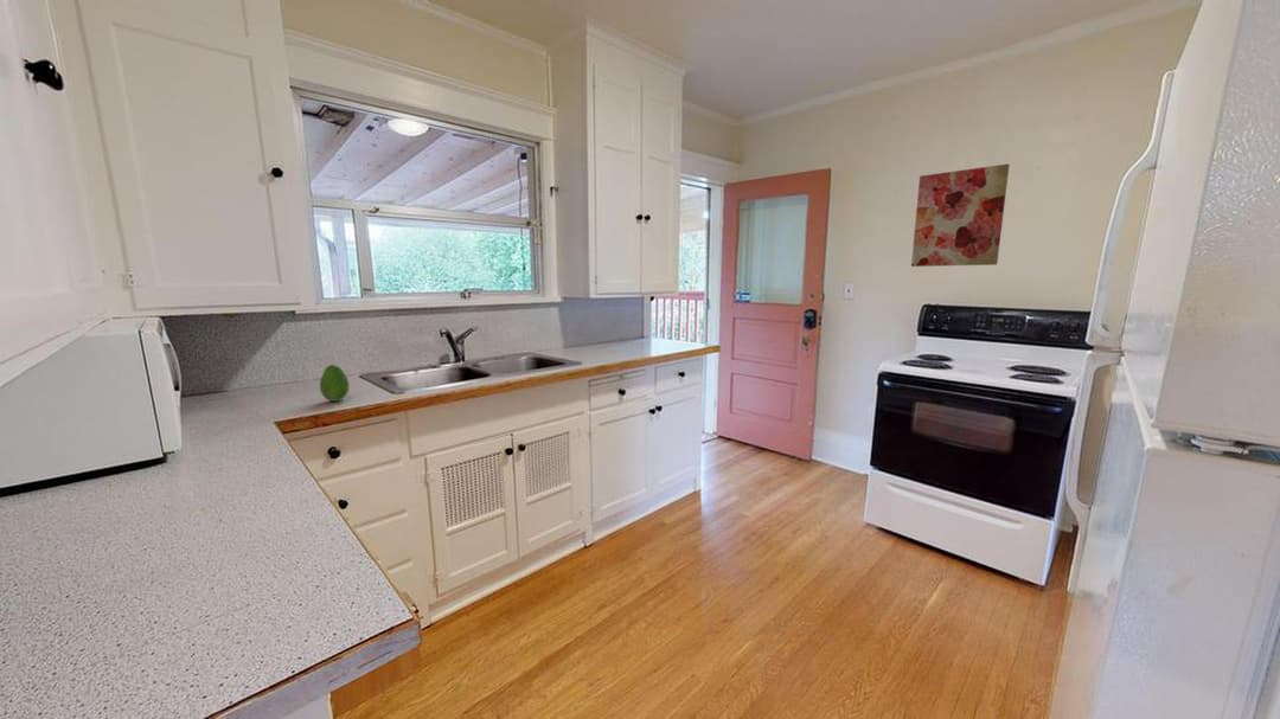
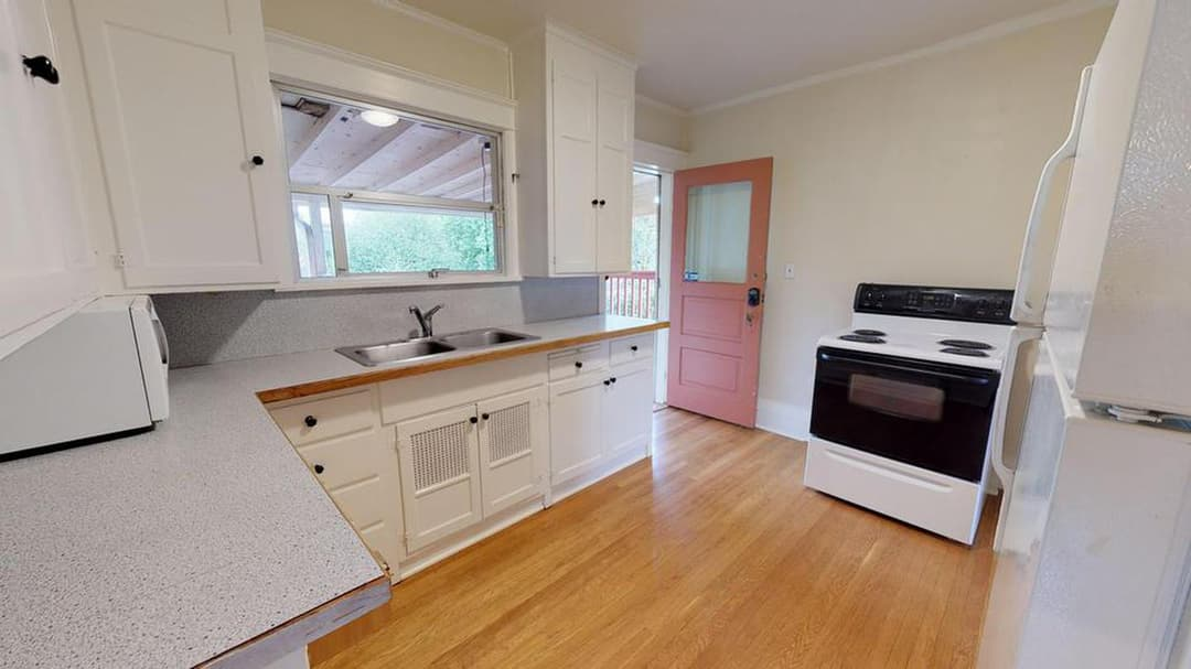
- fruit (334, 383)
- wall art (956, 218)
